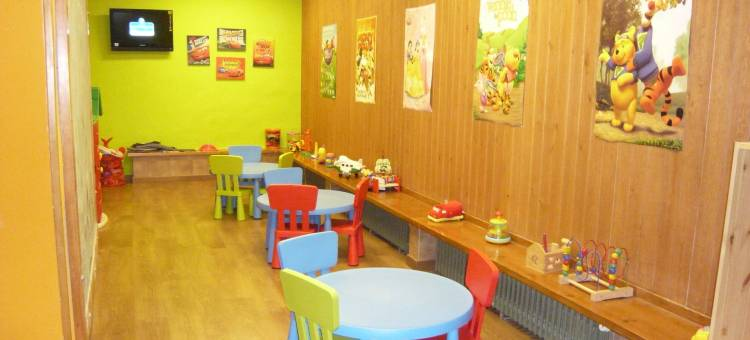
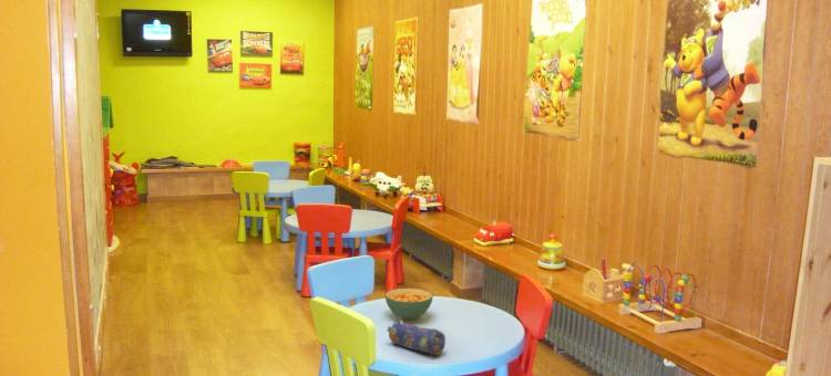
+ pencil case (416, 336)
+ cereal bowl (408, 305)
